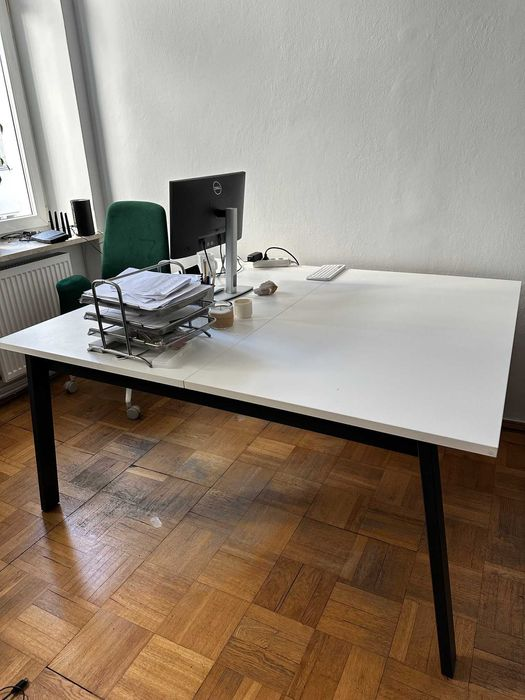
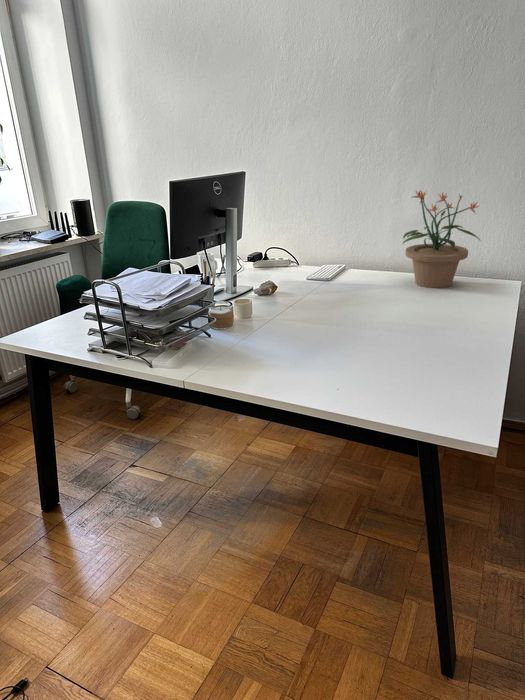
+ potted plant (435, 238)
